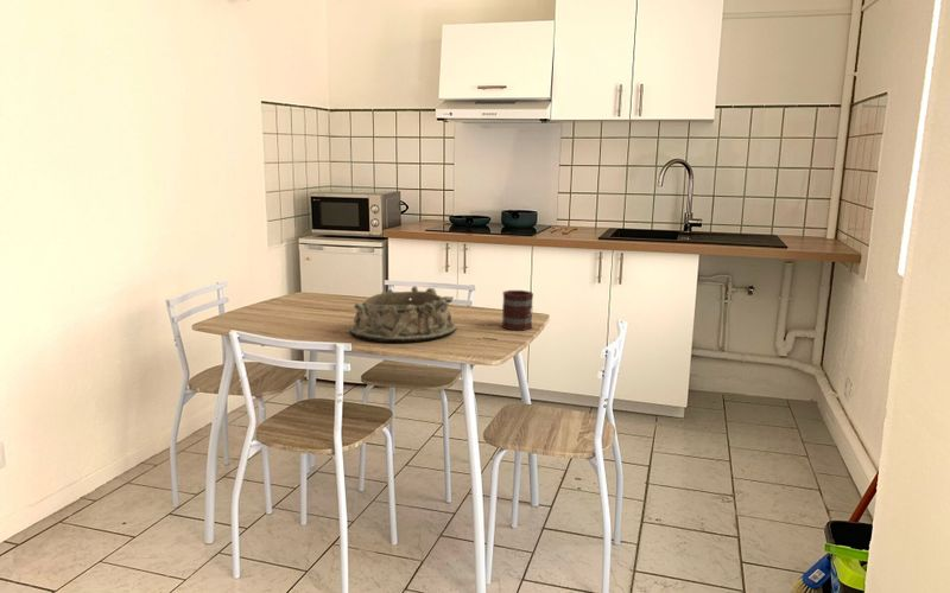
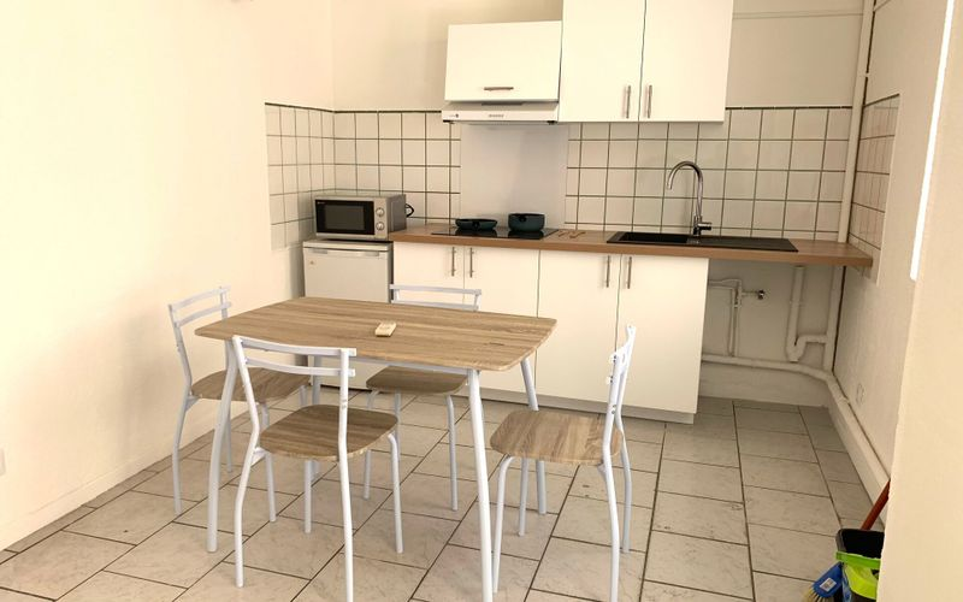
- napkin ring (405, 312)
- mug (519, 308)
